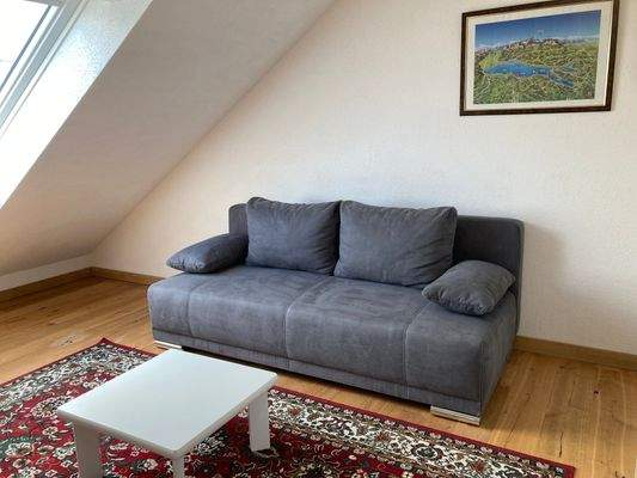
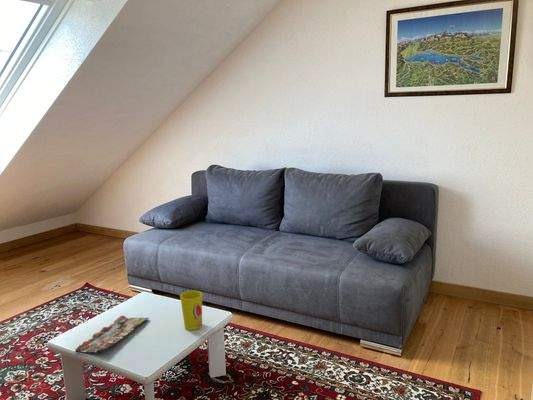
+ cup (192, 310)
+ magazine (113, 331)
